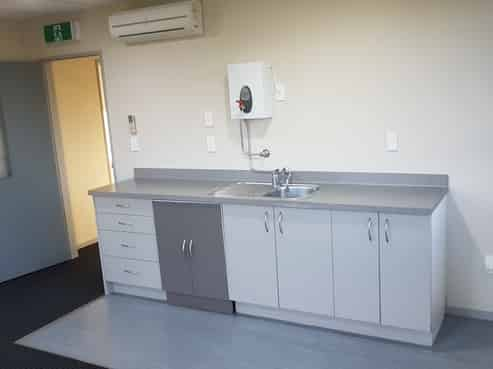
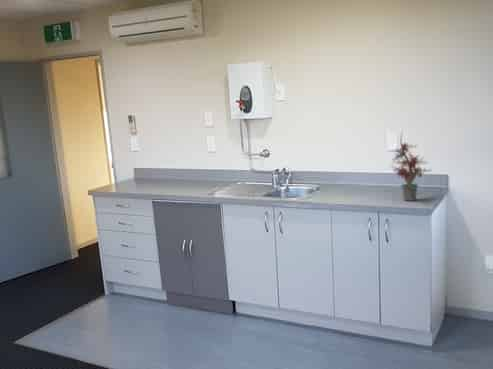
+ potted plant (407, 165)
